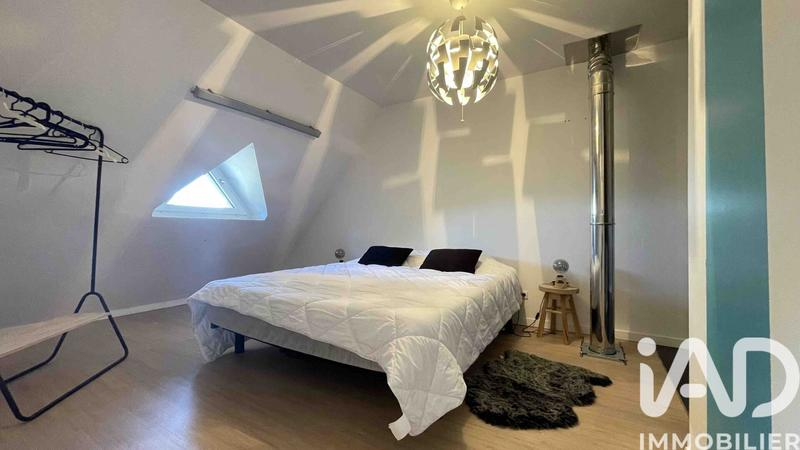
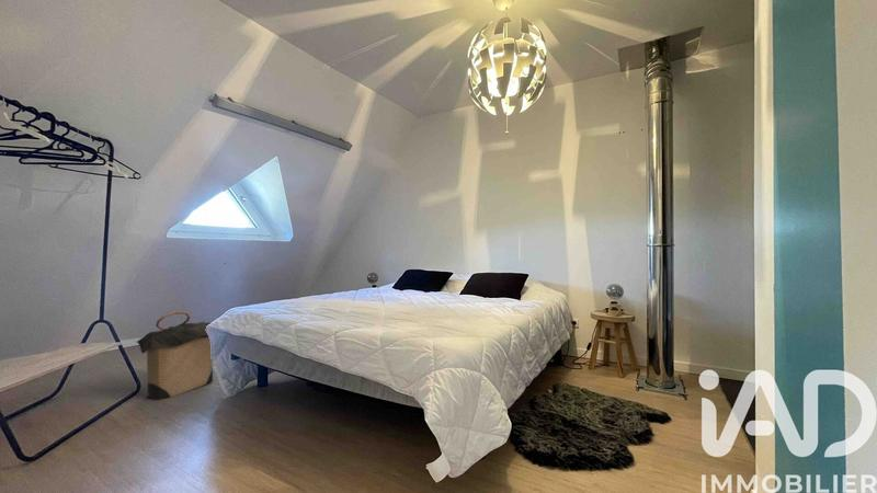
+ laundry hamper (181, 348)
